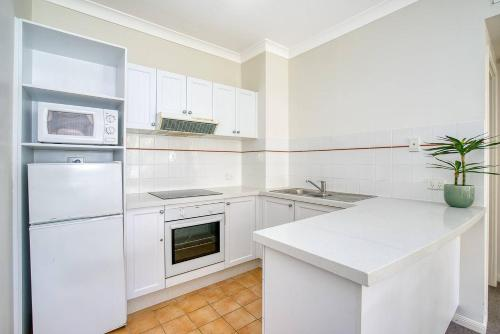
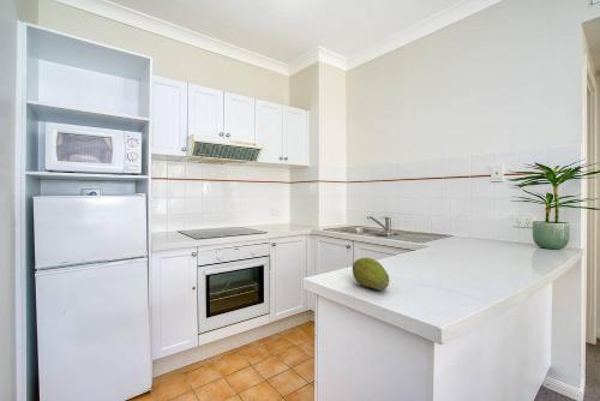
+ fruit (371, 273)
